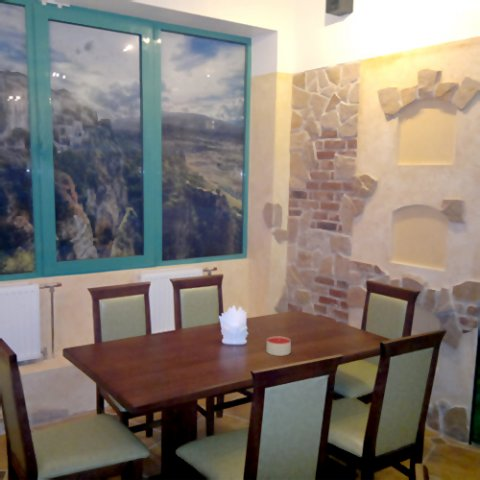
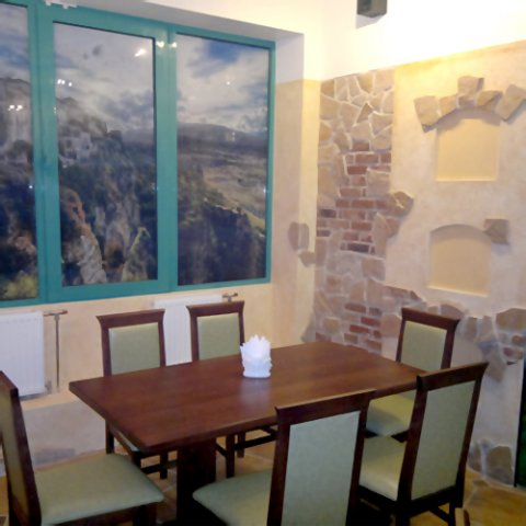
- candle (278, 345)
